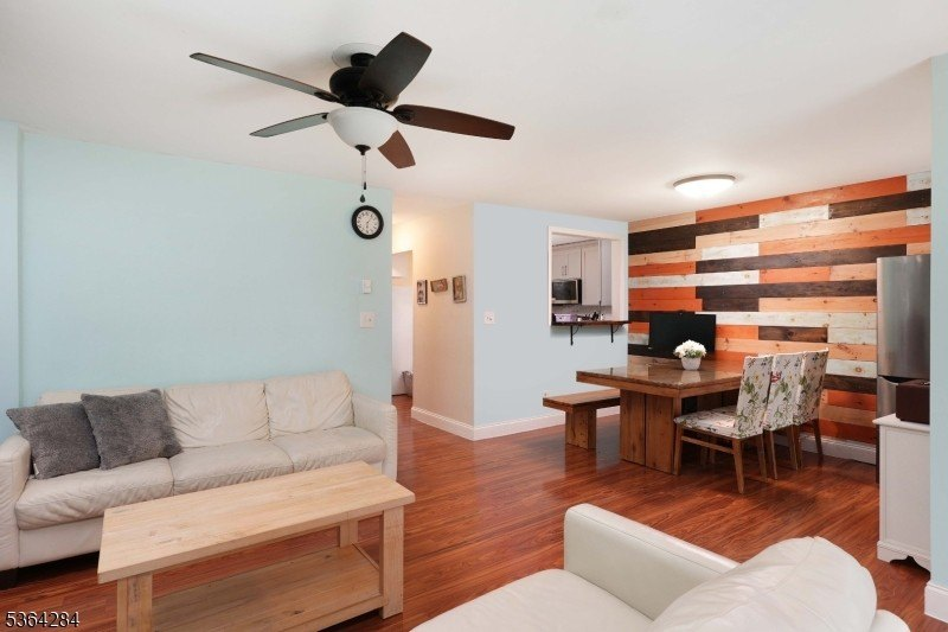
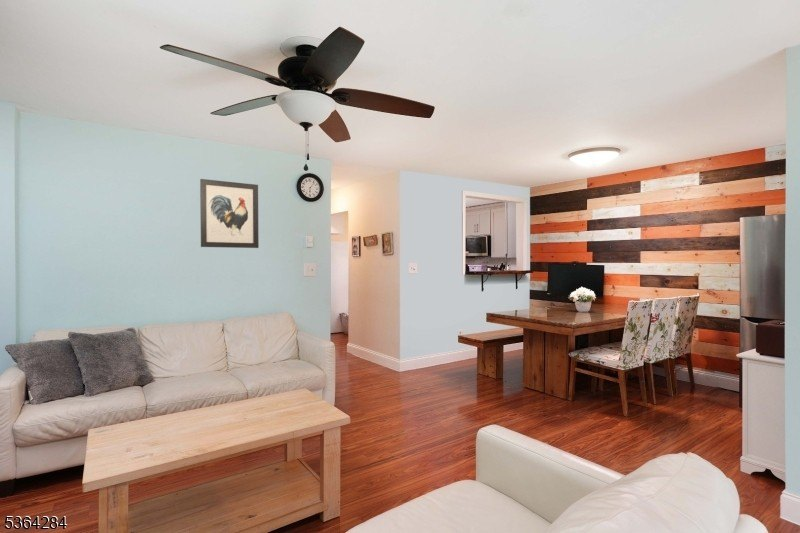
+ wall art (230, 214)
